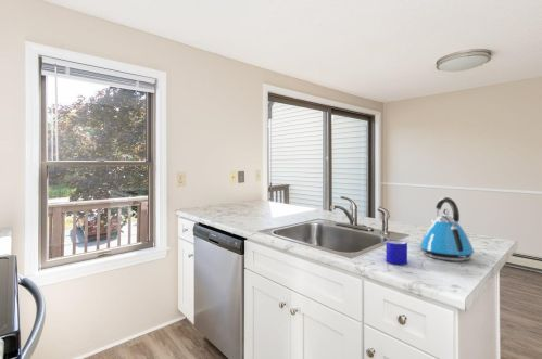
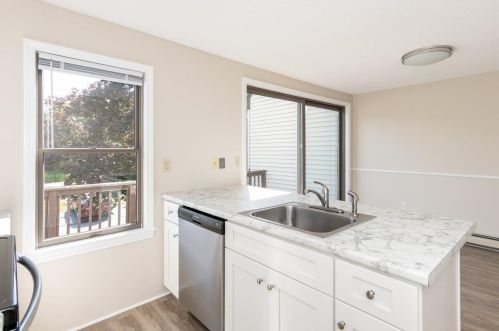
- mug (398, 251)
- kettle (446, 227)
